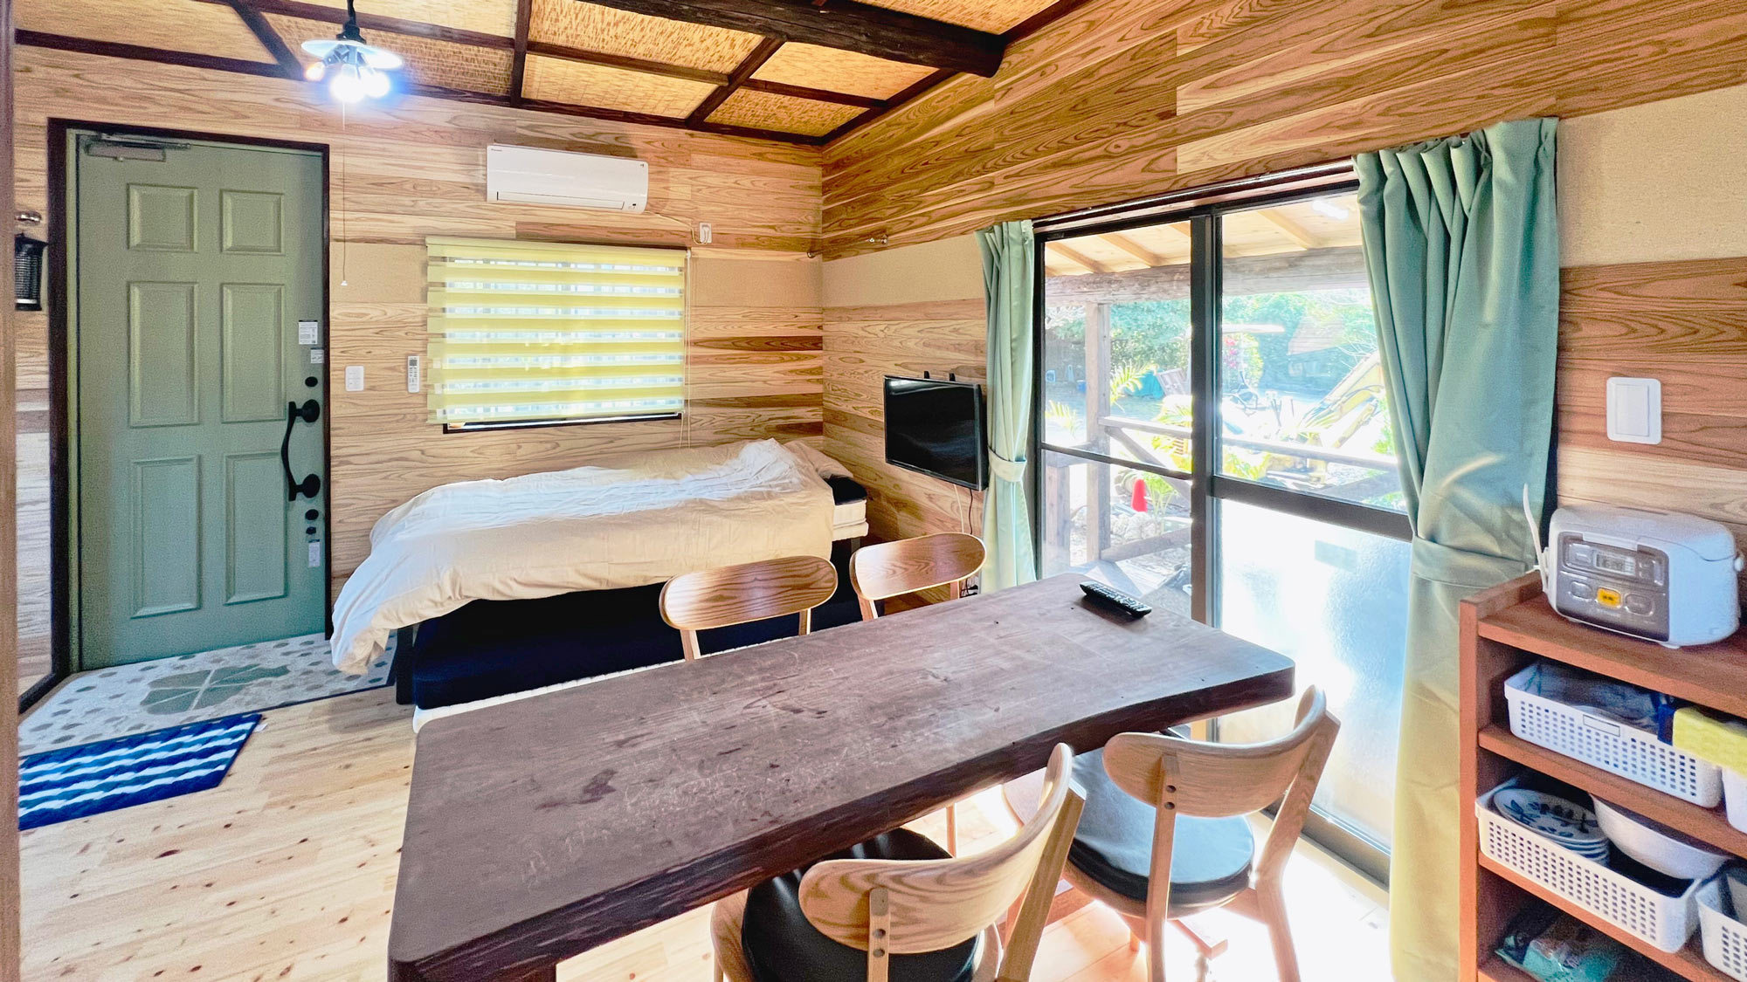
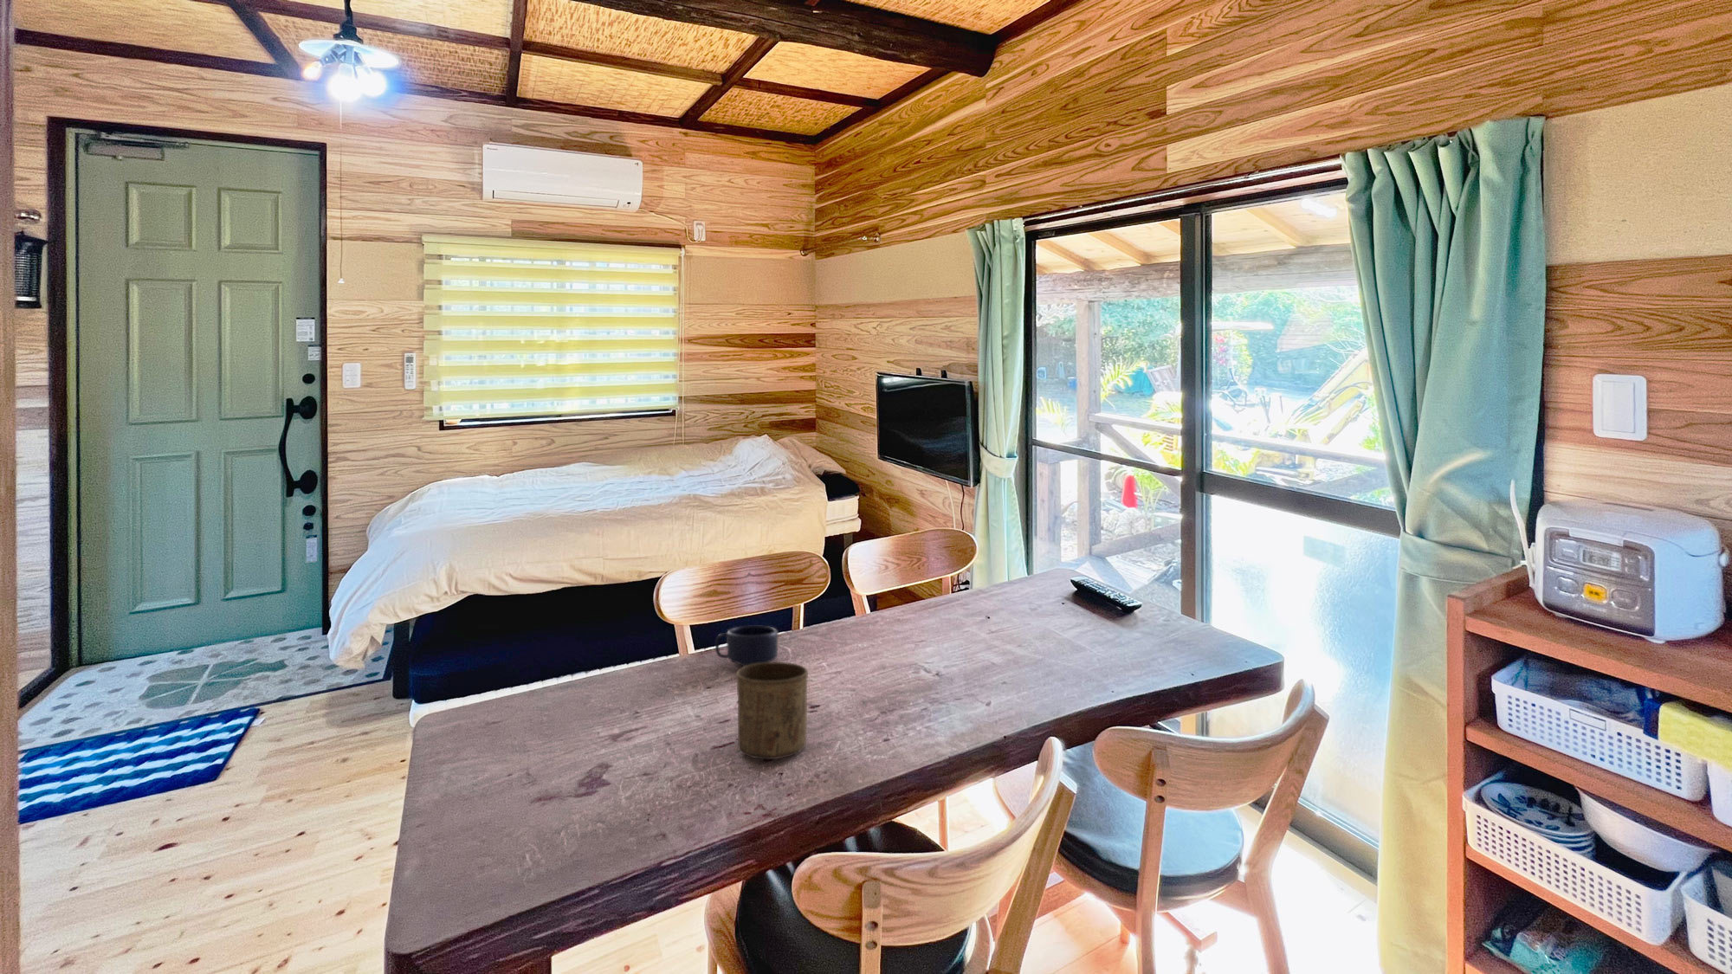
+ cup (772, 709)
+ mug (747, 647)
